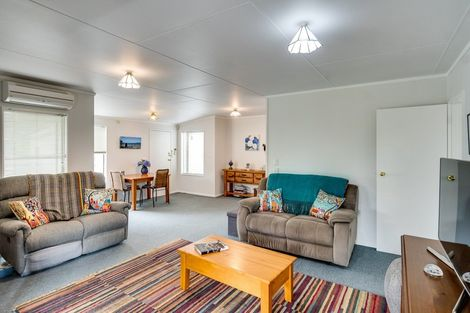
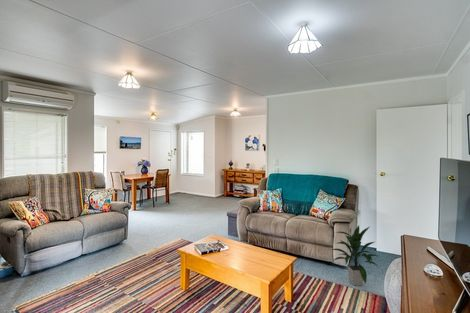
+ indoor plant (355, 255)
